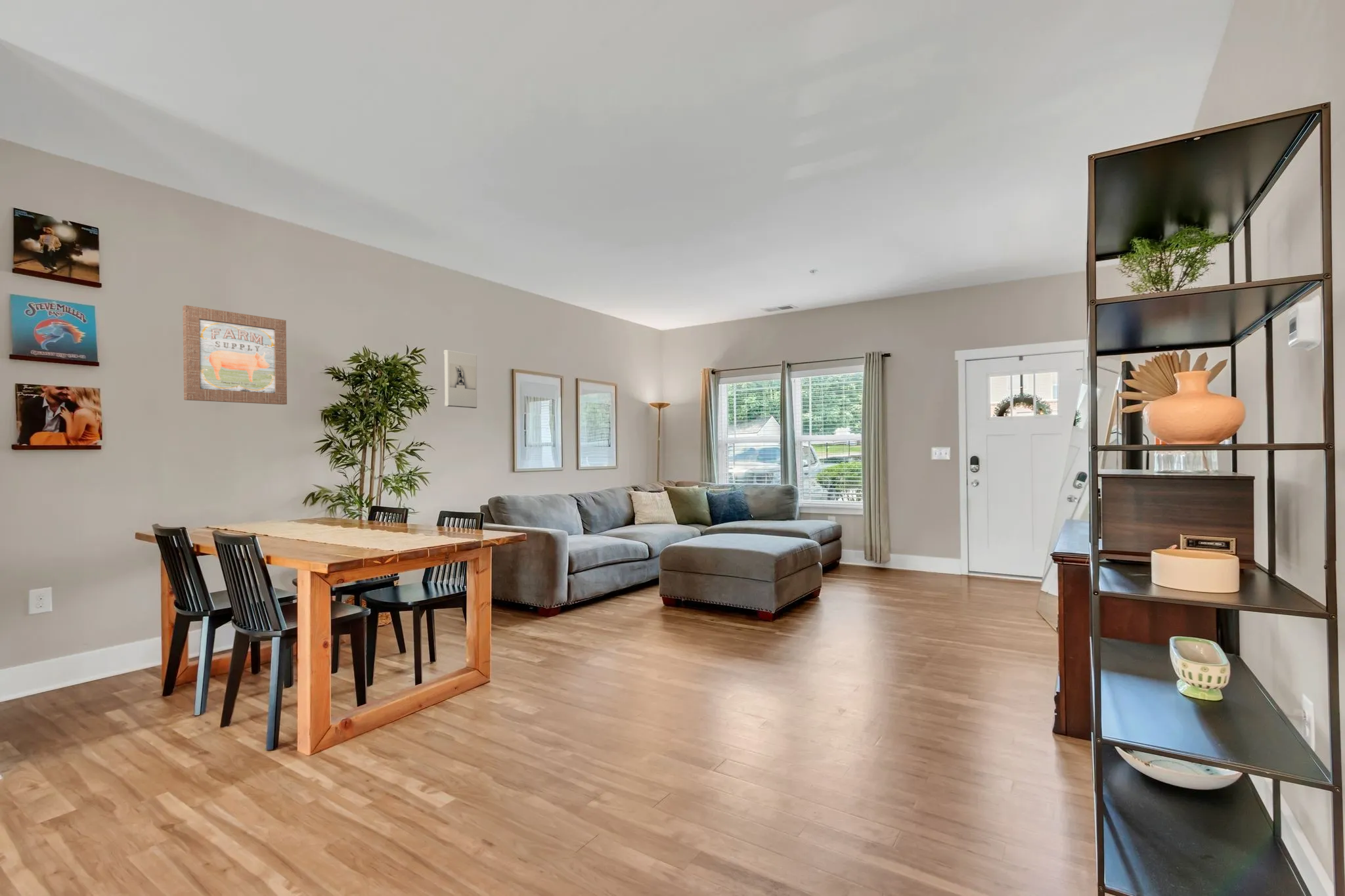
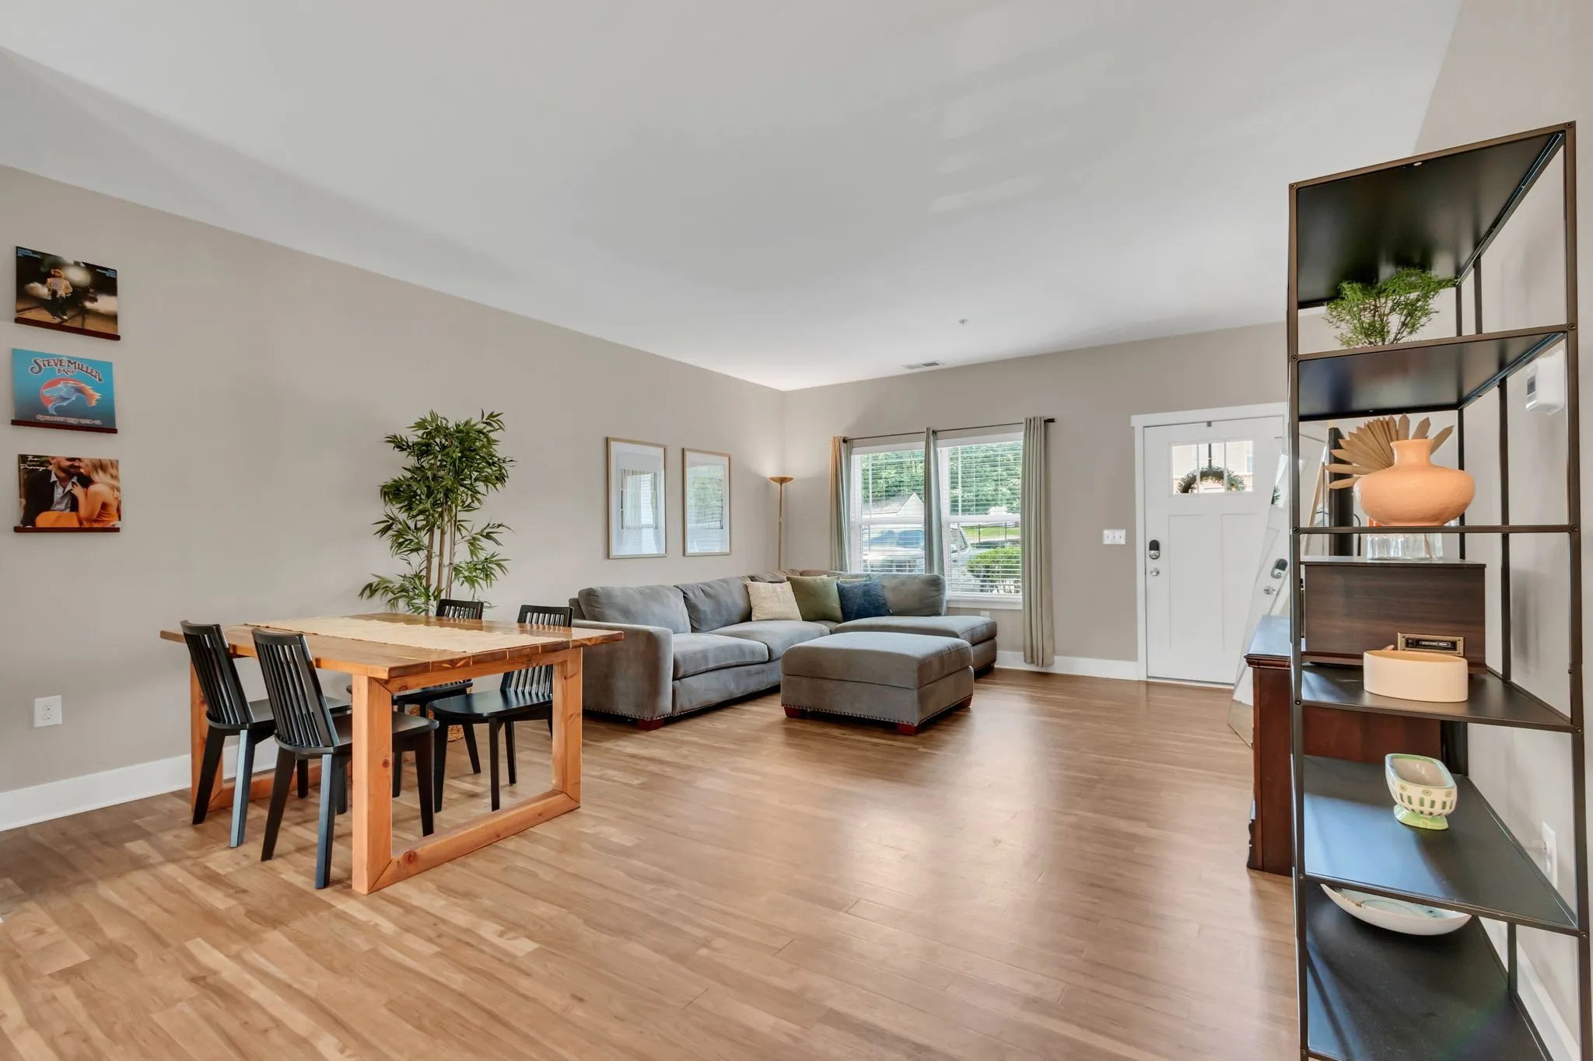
- wall art (238, 358)
- wall sculpture (460, 379)
